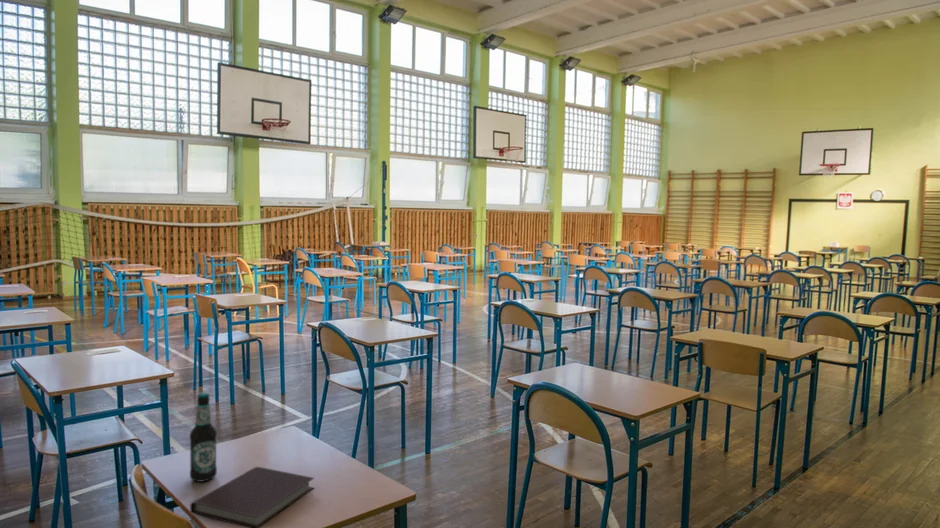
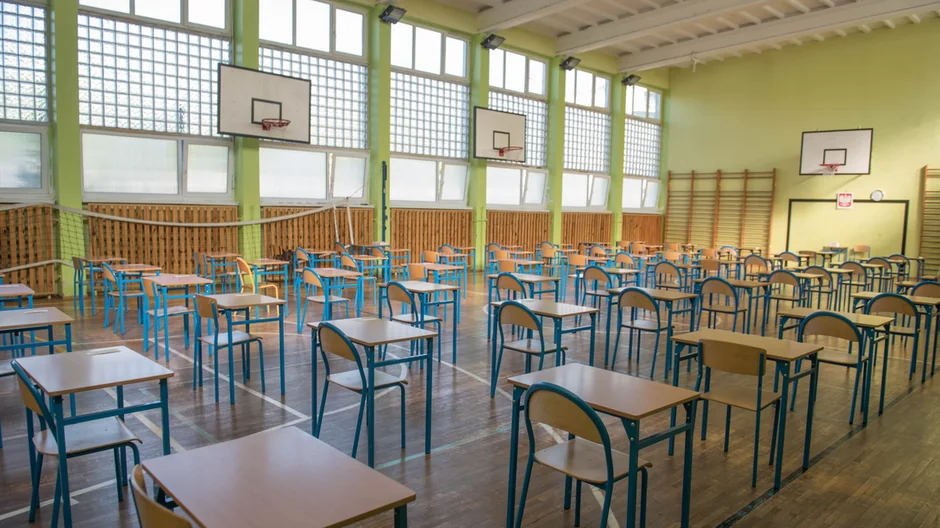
- notebook (255, 494)
- bottle (203, 436)
